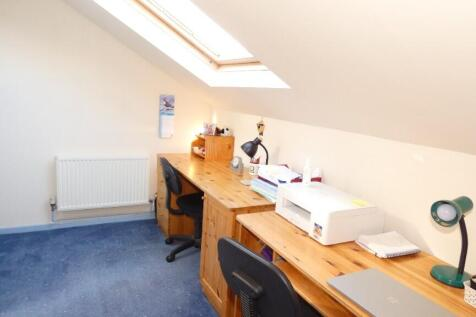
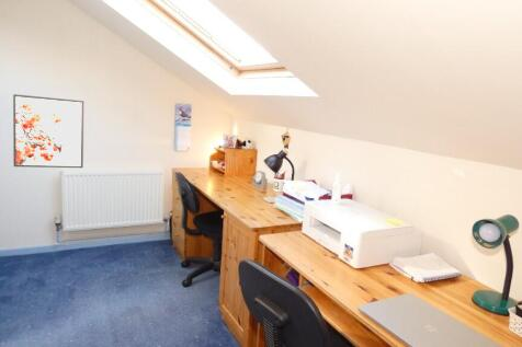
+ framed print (49, 132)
